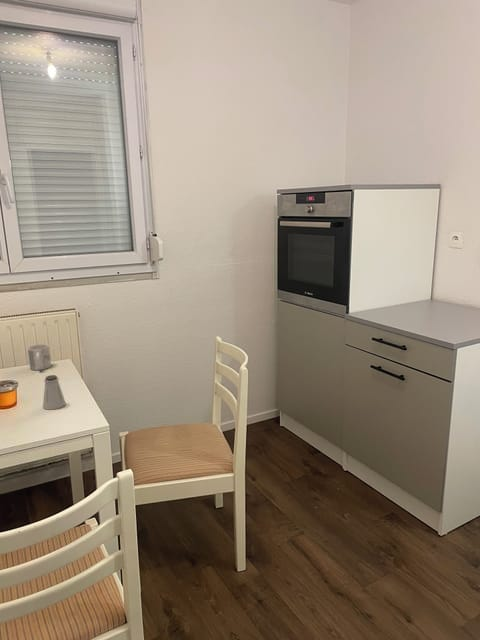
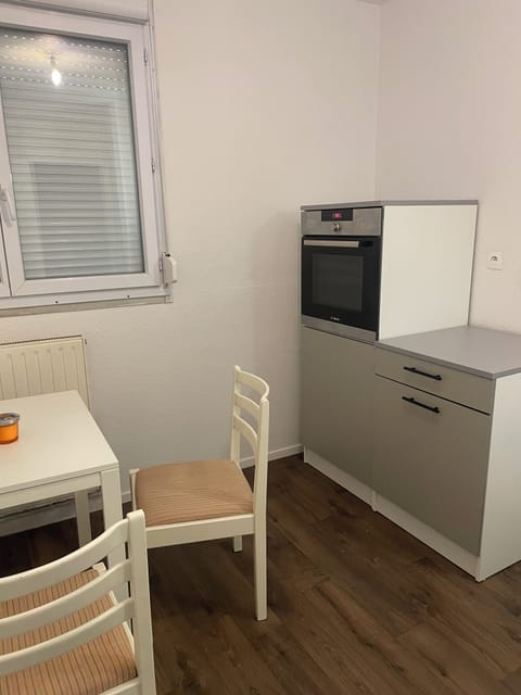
- saltshaker (52, 391)
- mug (39, 358)
